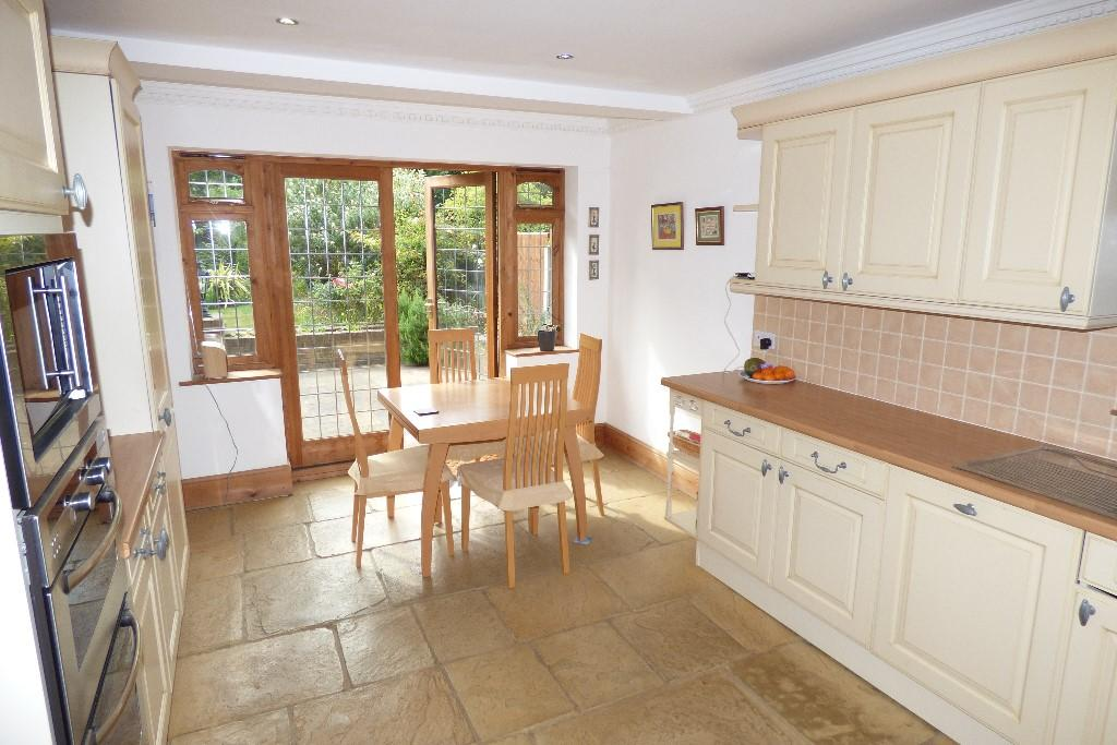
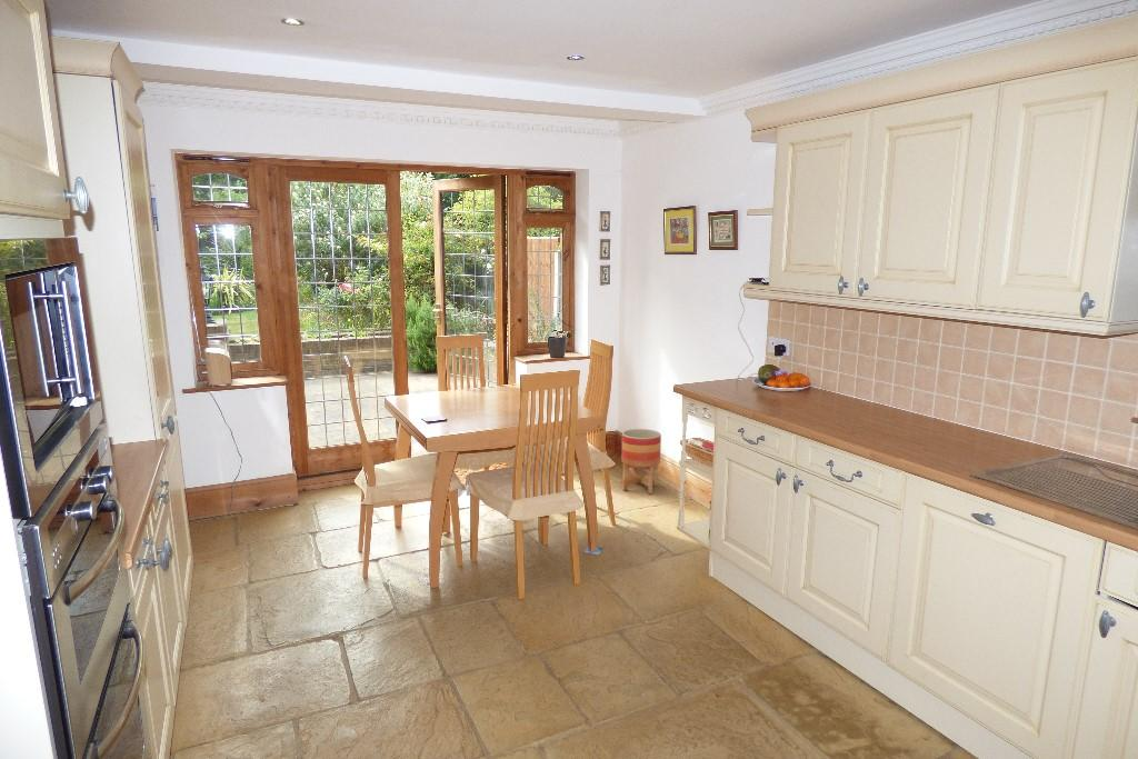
+ planter (640, 460)
